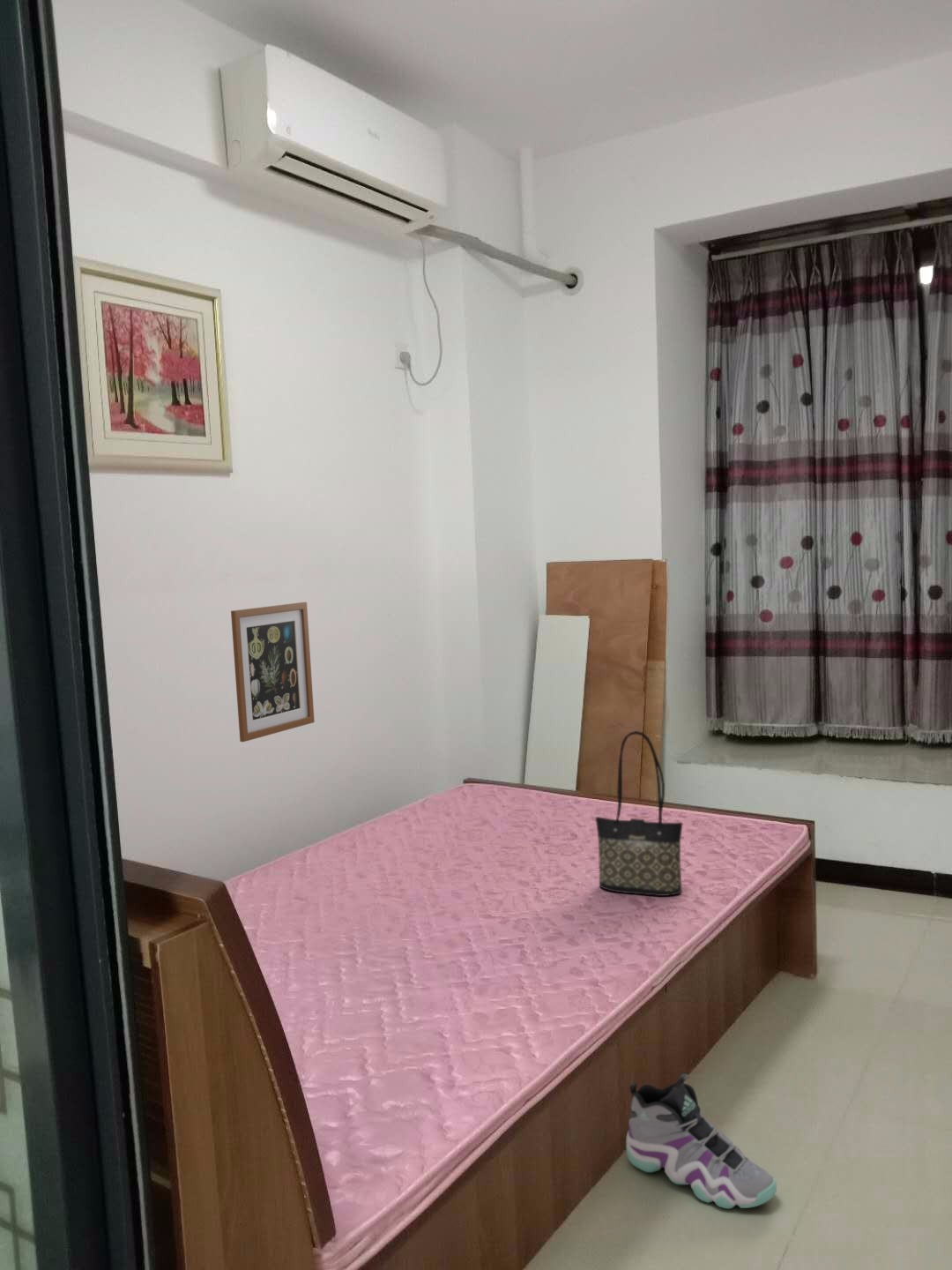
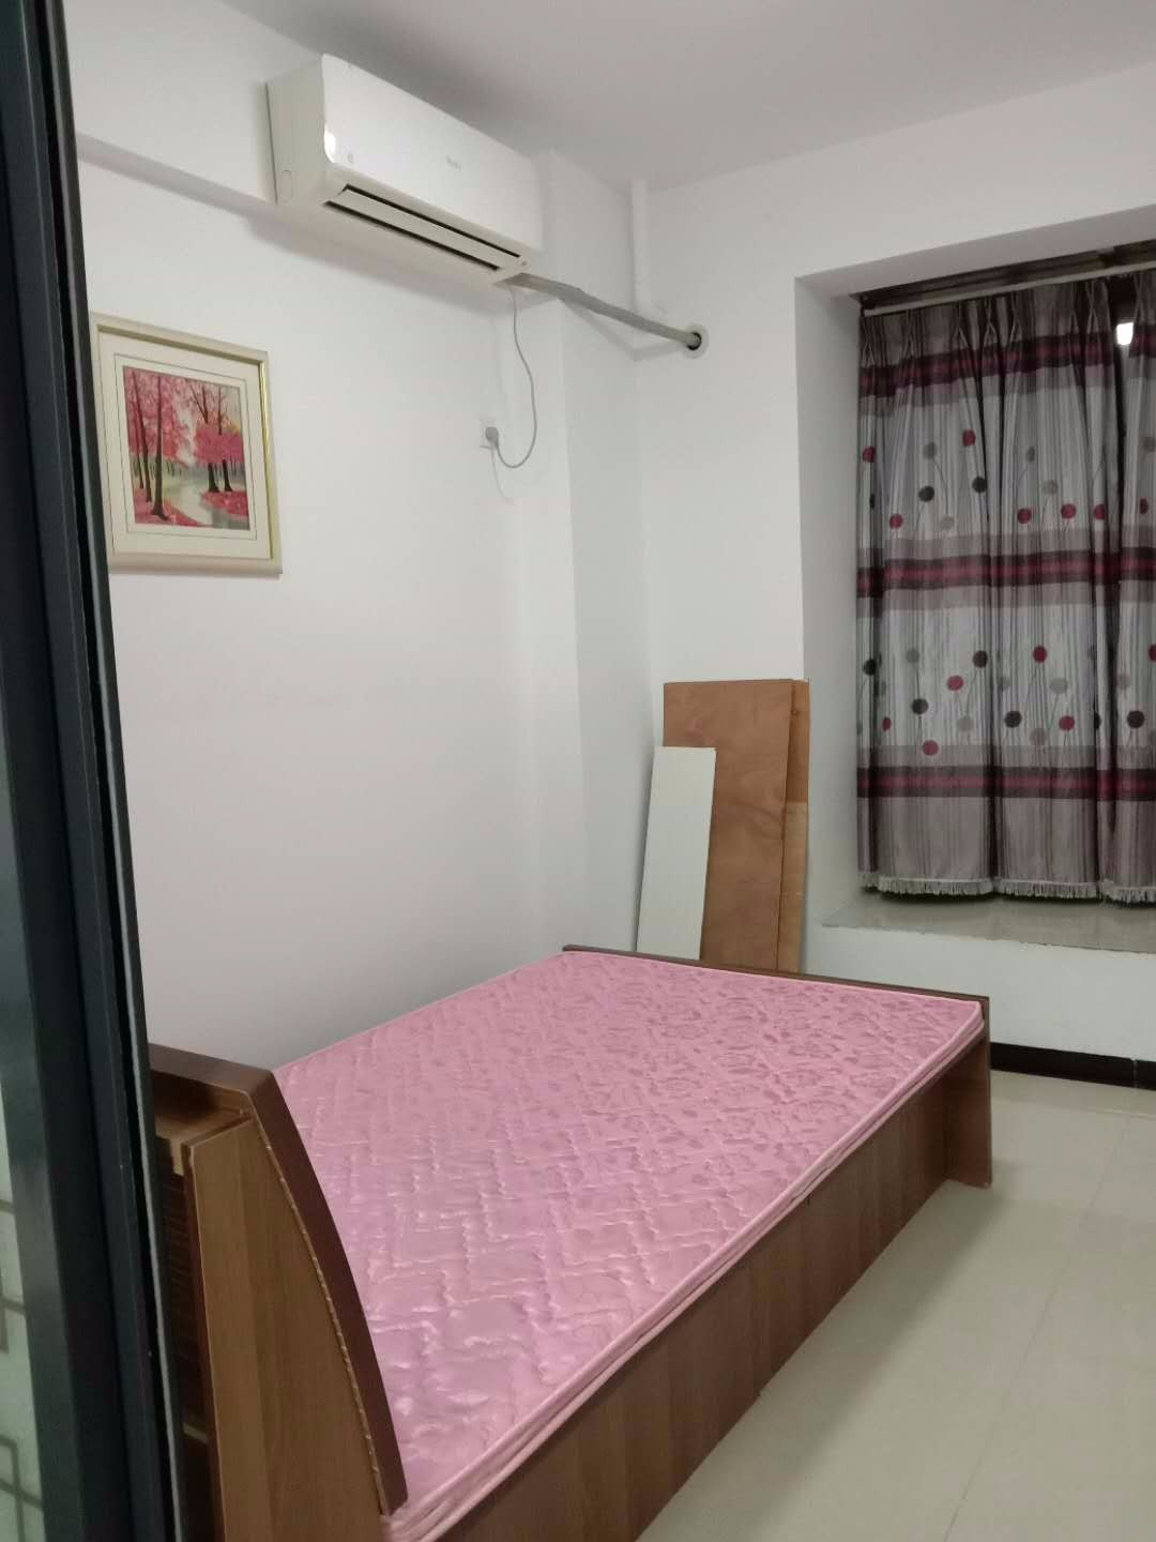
- sneaker (695, 1129)
- wall art (274, 669)
- tote bag (636, 818)
